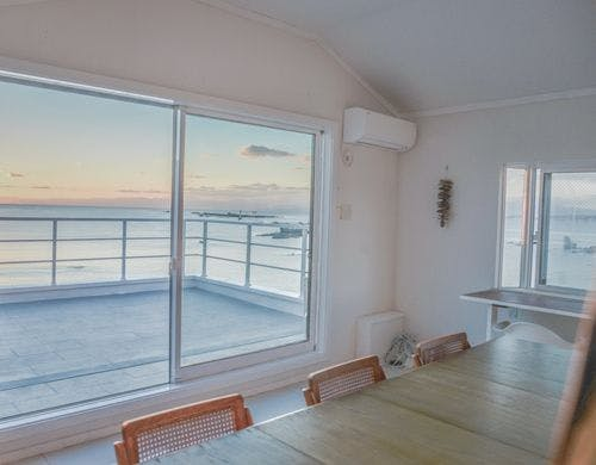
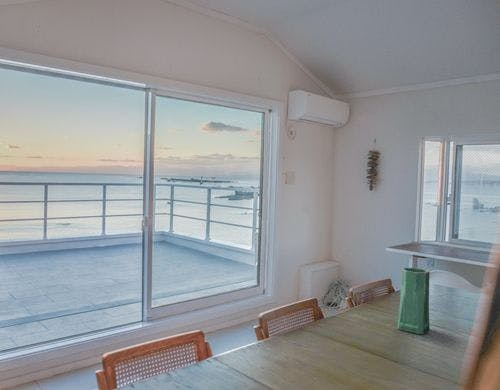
+ vase (414, 299)
